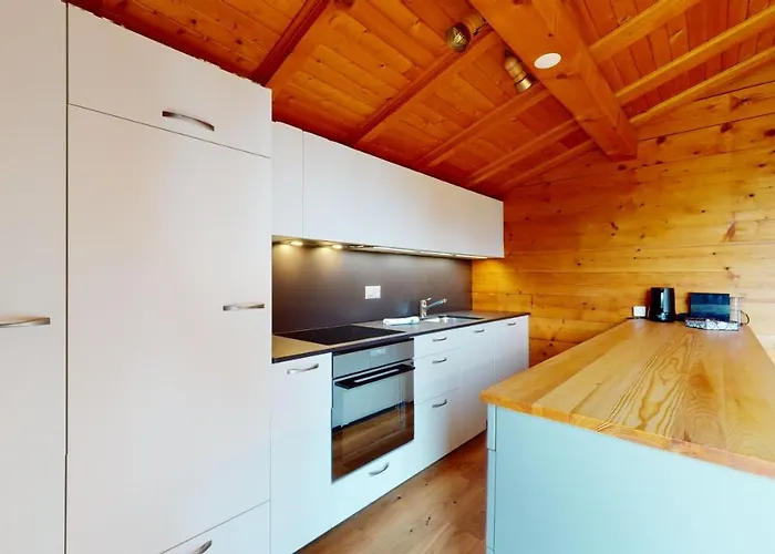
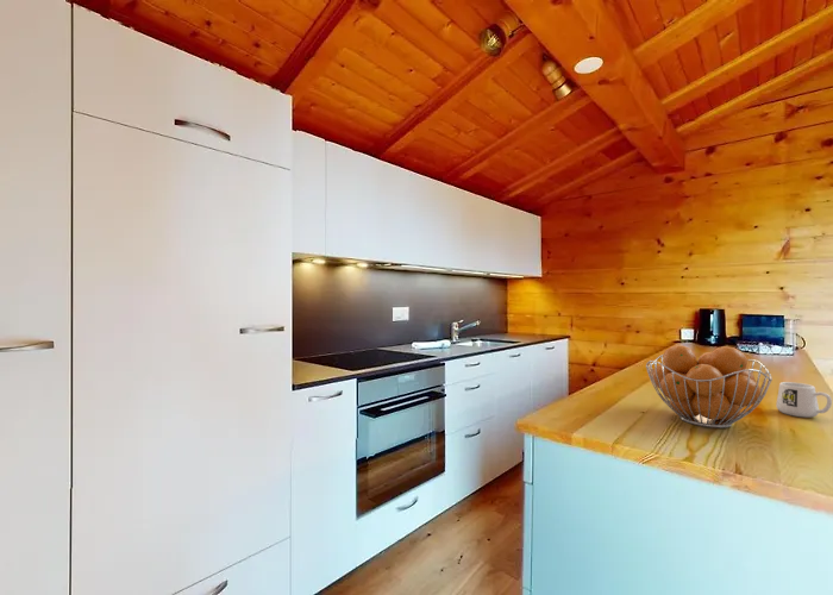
+ mug (803, 400)
+ fruit basket (704, 383)
